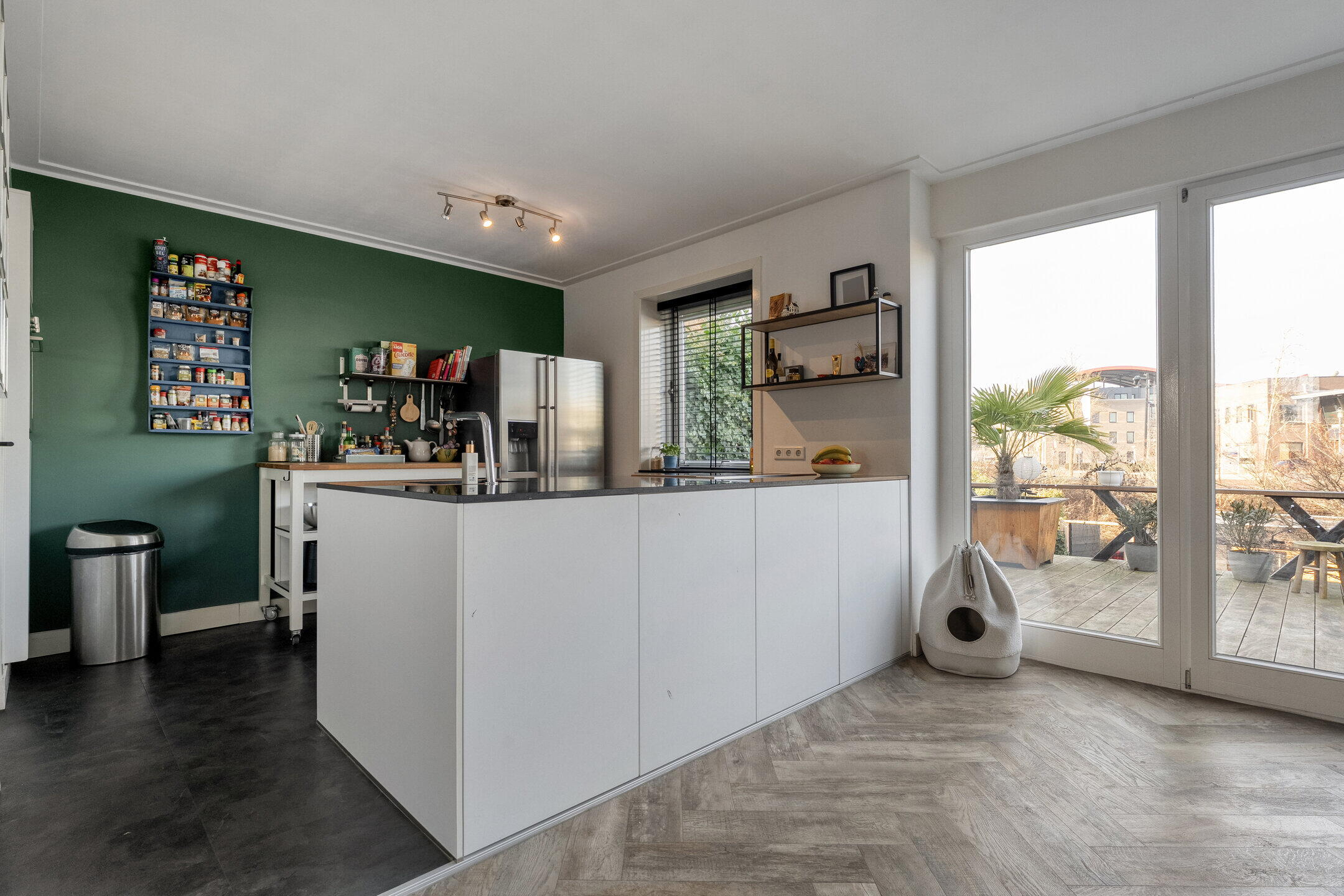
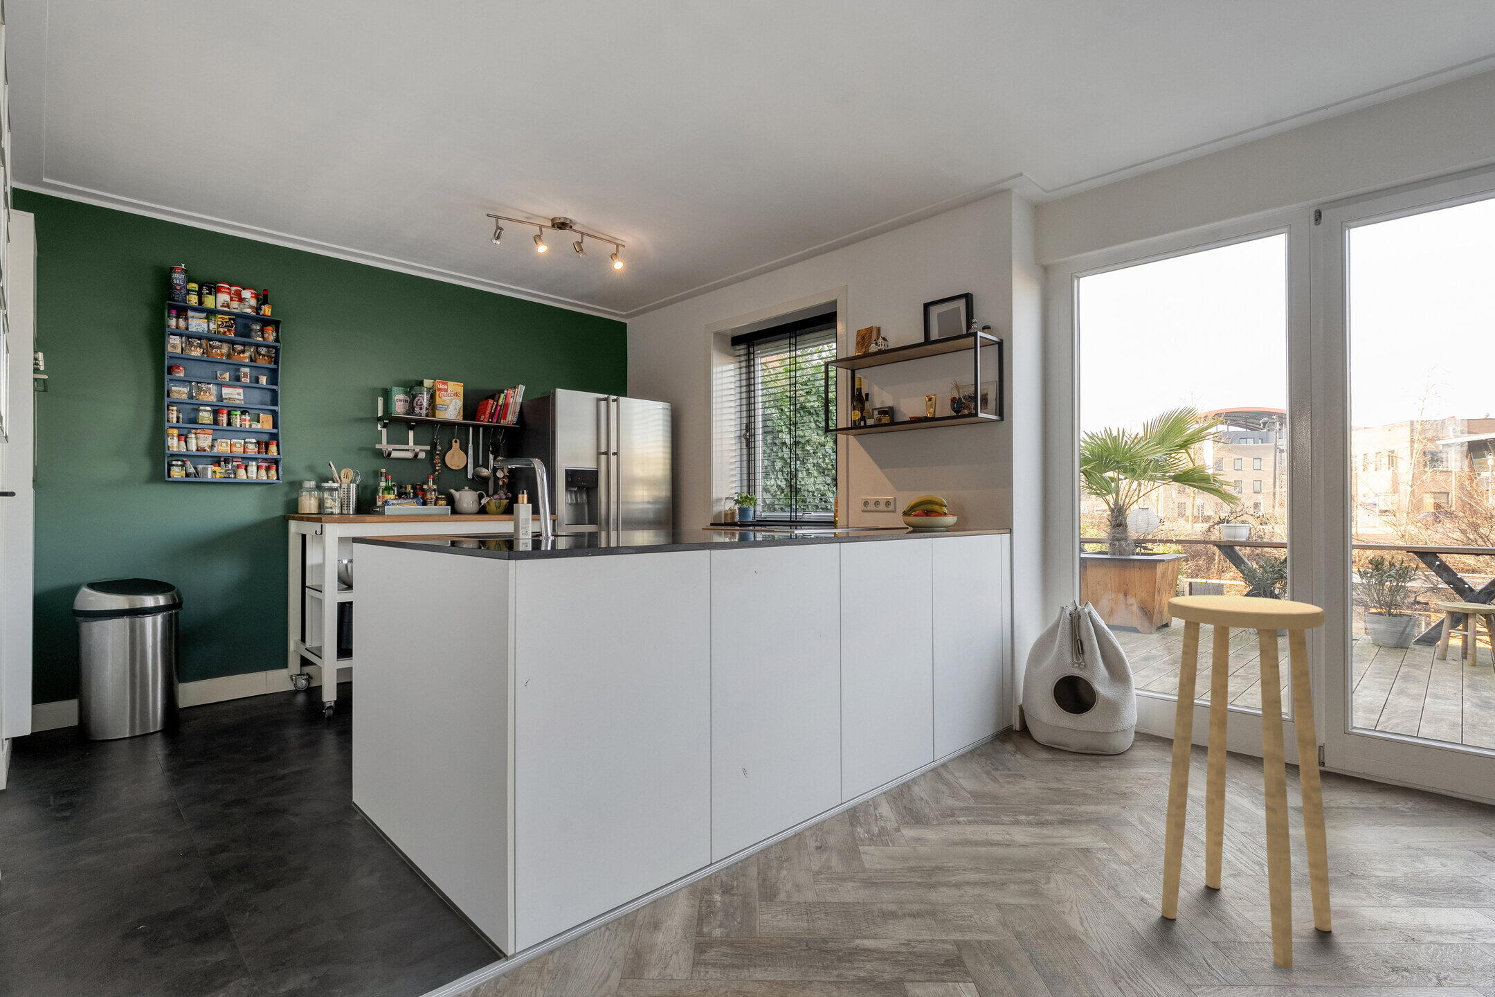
+ stool (1226, 759)
